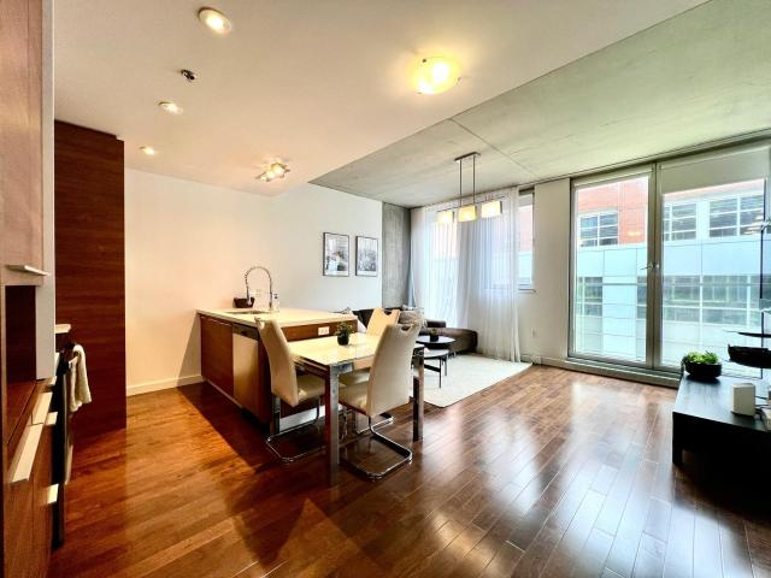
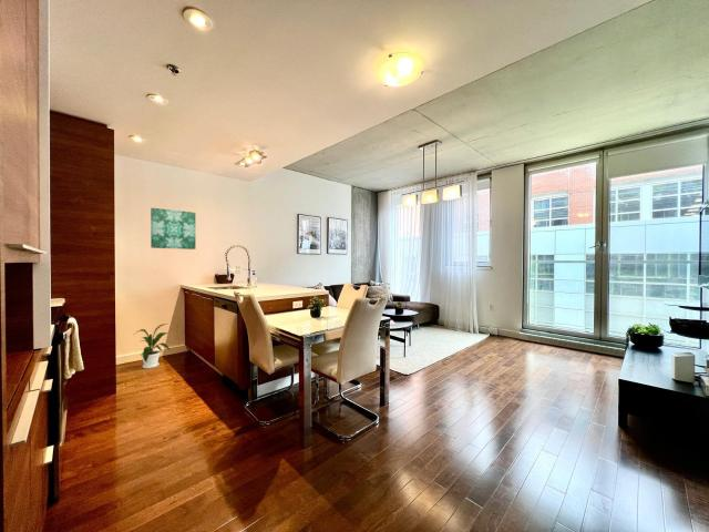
+ house plant (152, 345)
+ wall art (174, 229)
